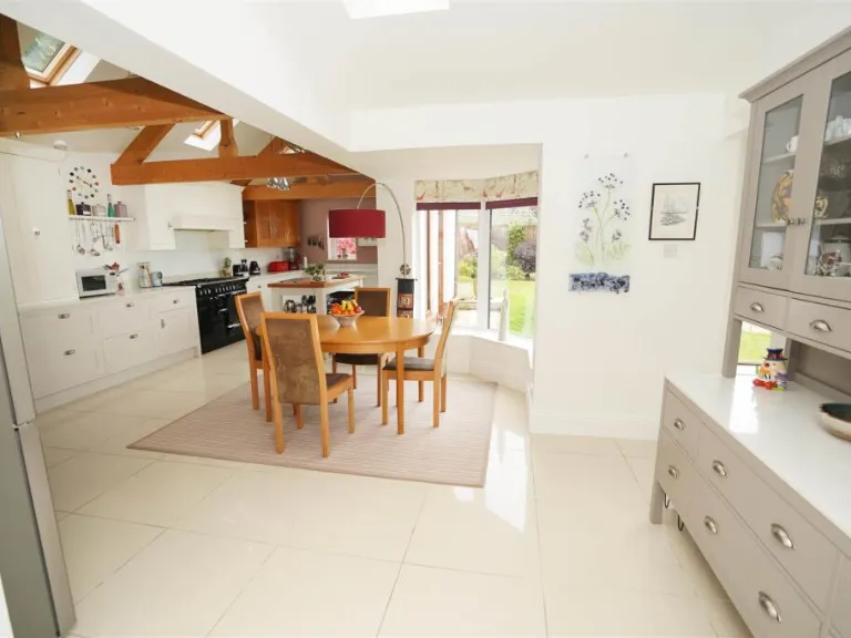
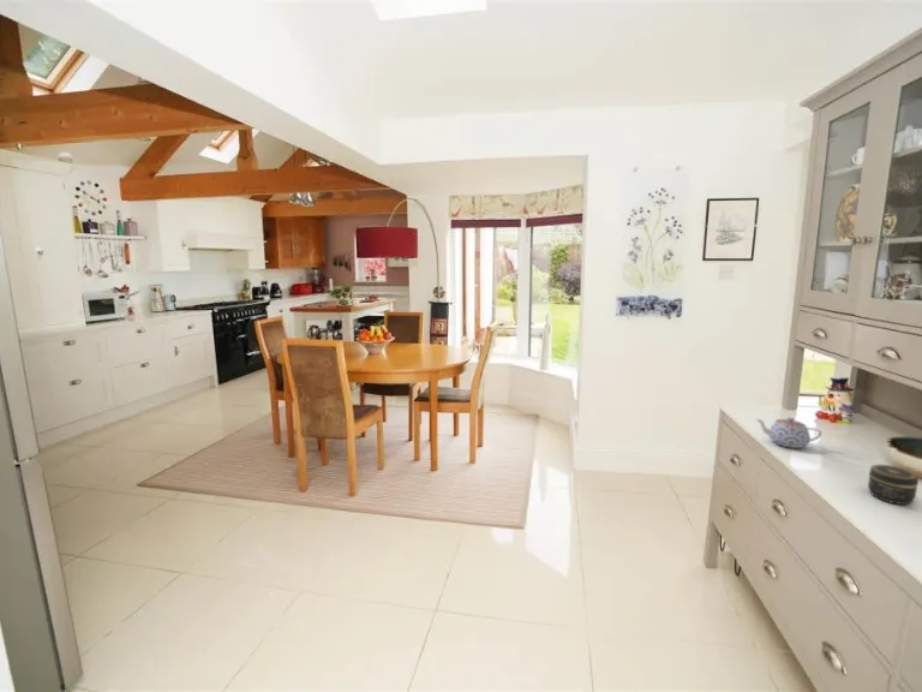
+ teapot (786, 430)
+ jar (892, 484)
